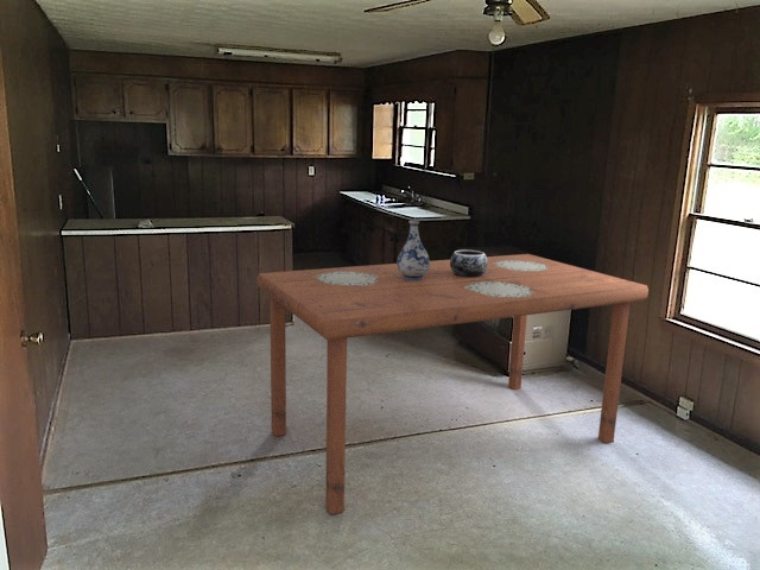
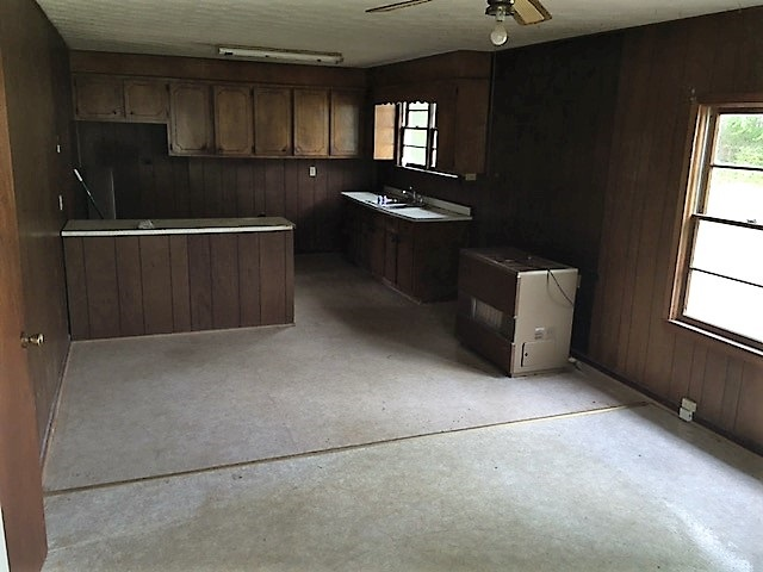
- vase (413, 249)
- decorative bowl (468, 262)
- table (441, 325)
